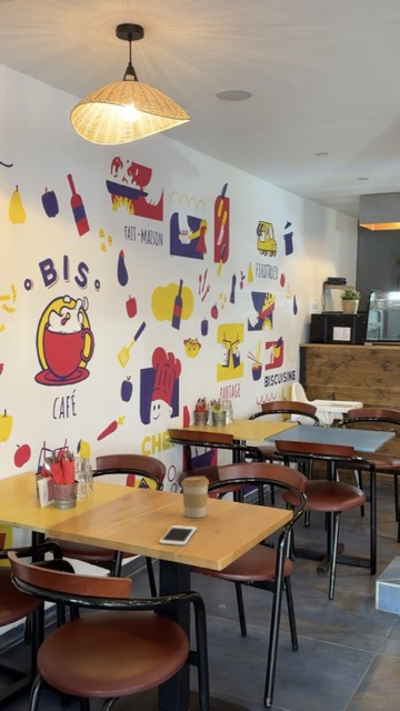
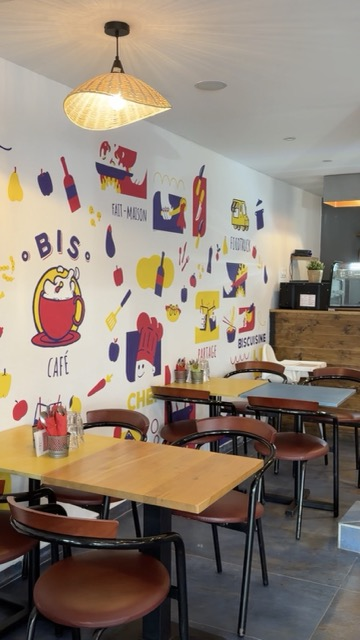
- cell phone (178, 534)
- coffee cup (194, 495)
